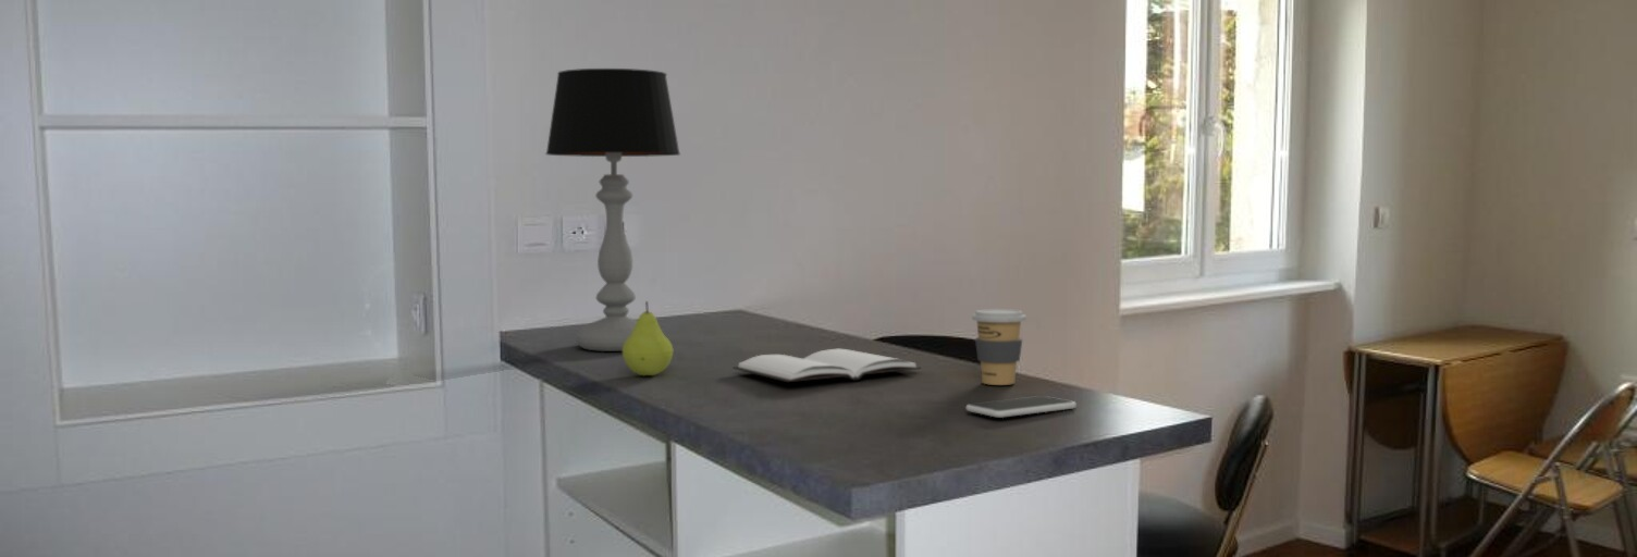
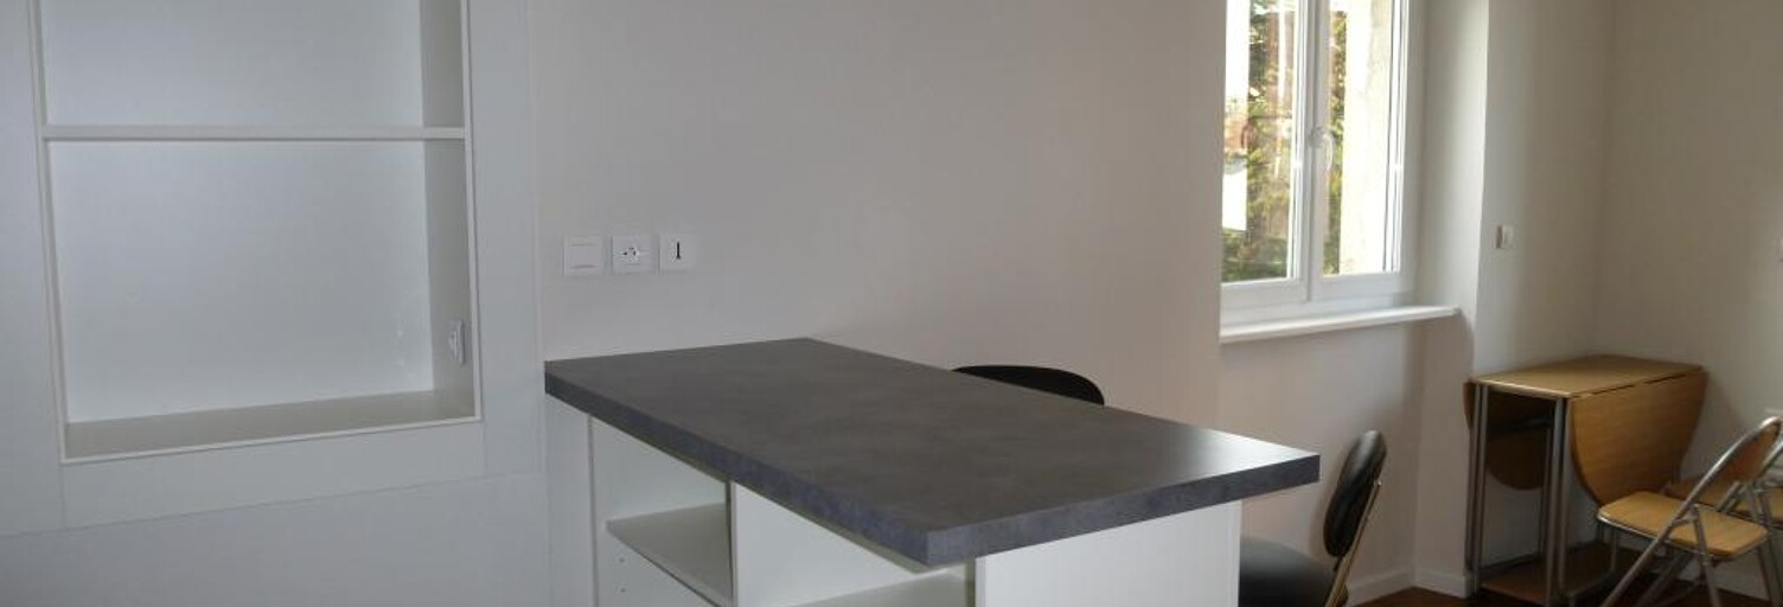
- coffee cup (998, 346)
- table lamp (614, 211)
- book (826, 364)
- smartphone (1021, 406)
- fruit (648, 338)
